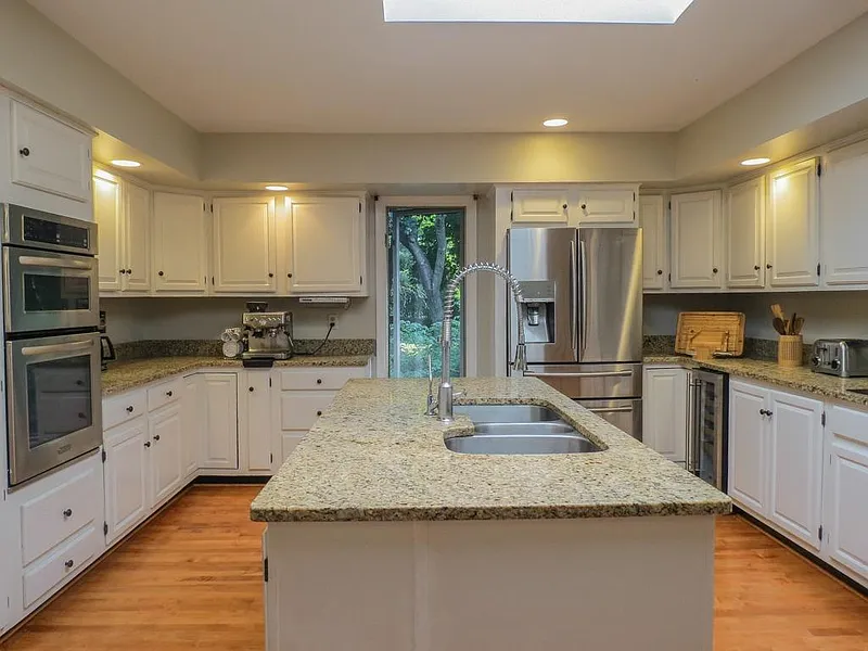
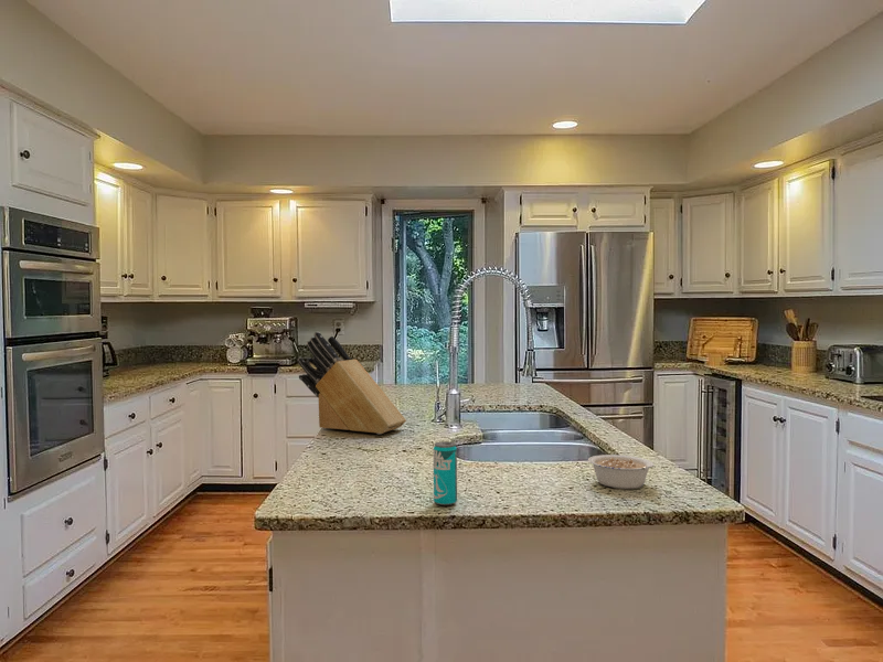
+ legume (623, 470)
+ beverage can (445, 472)
+ knife block (350, 380)
